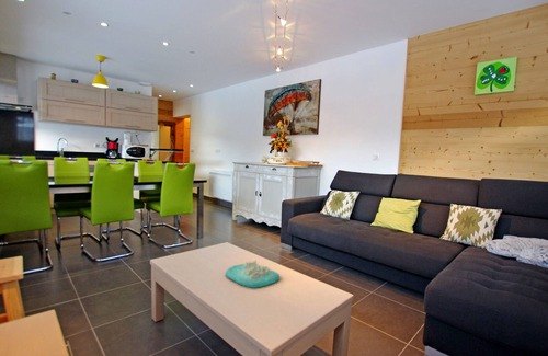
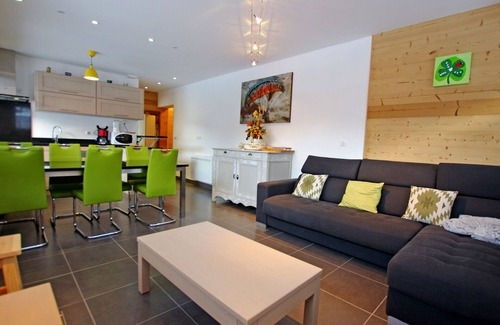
- decorative tray (251, 265)
